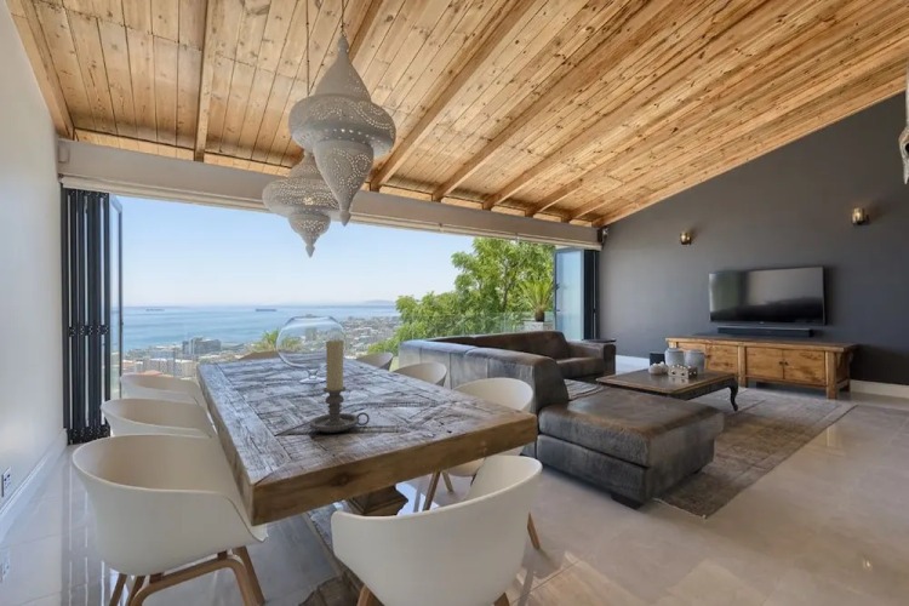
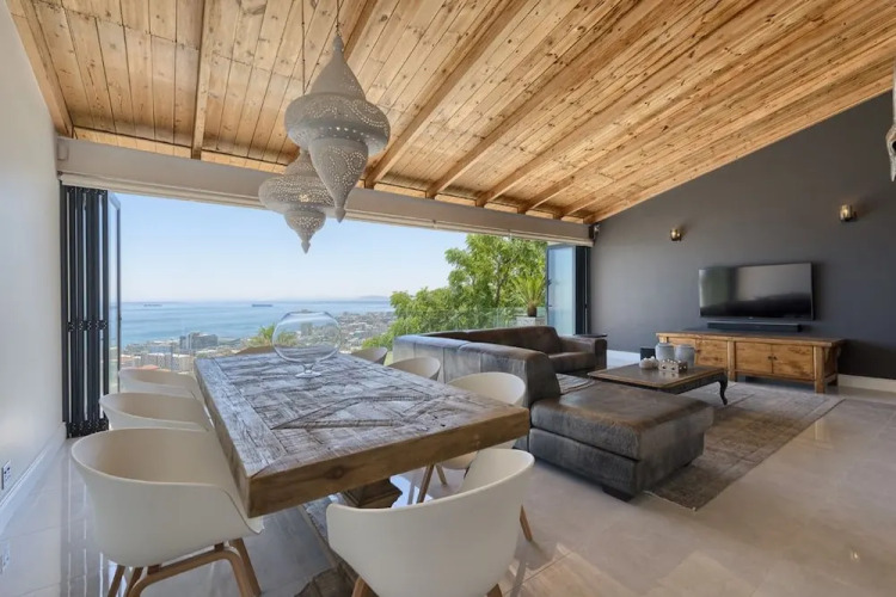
- candle holder (339, 383)
